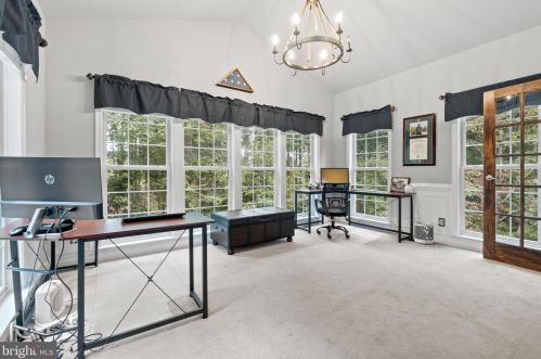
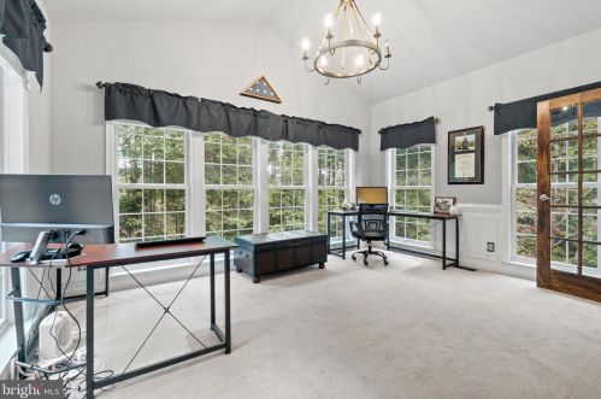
- wastebasket (424, 232)
